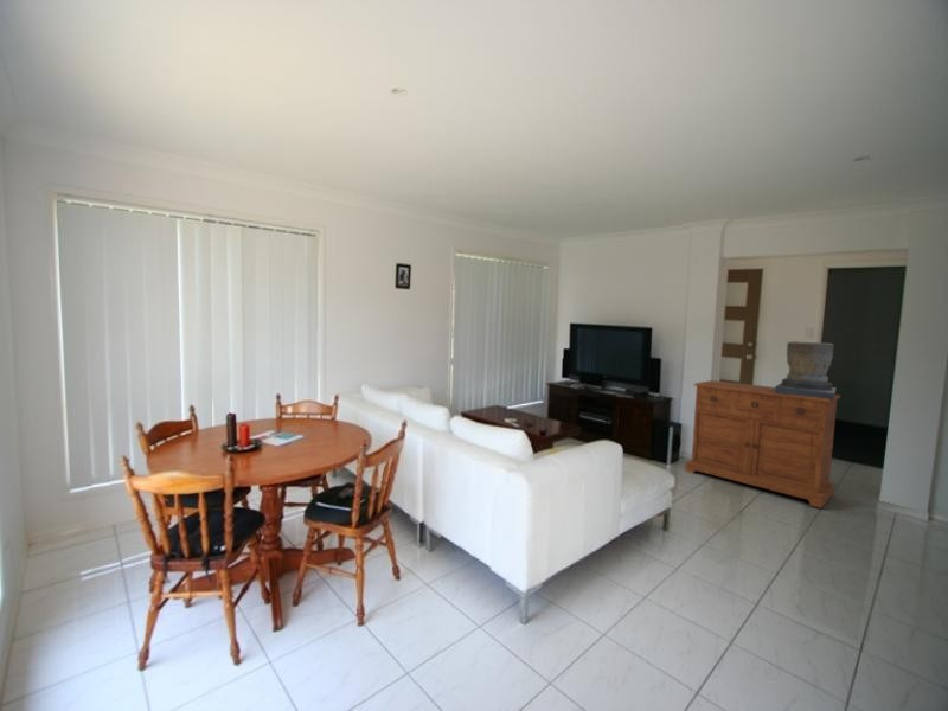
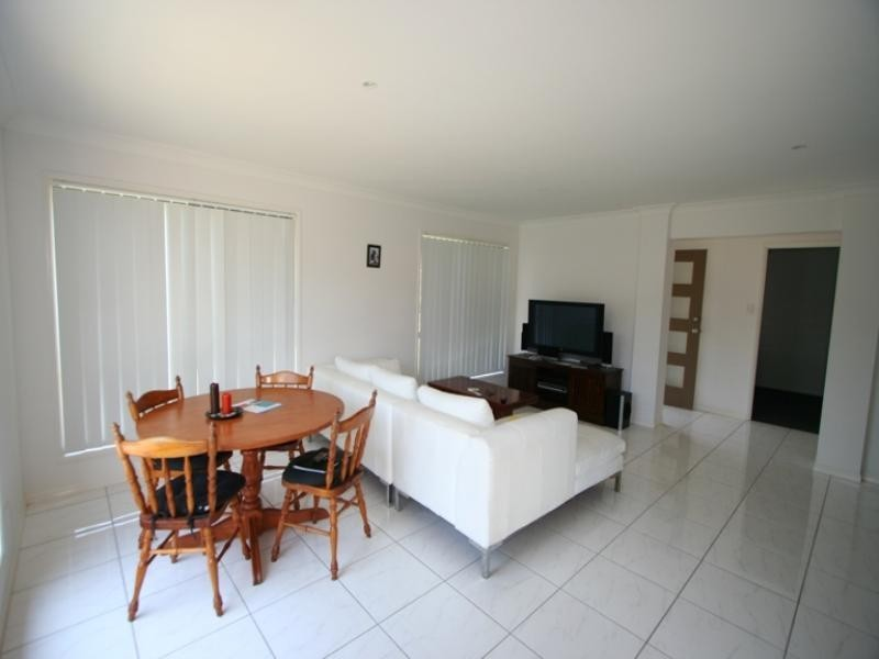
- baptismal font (807, 367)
- sideboard (758, 435)
